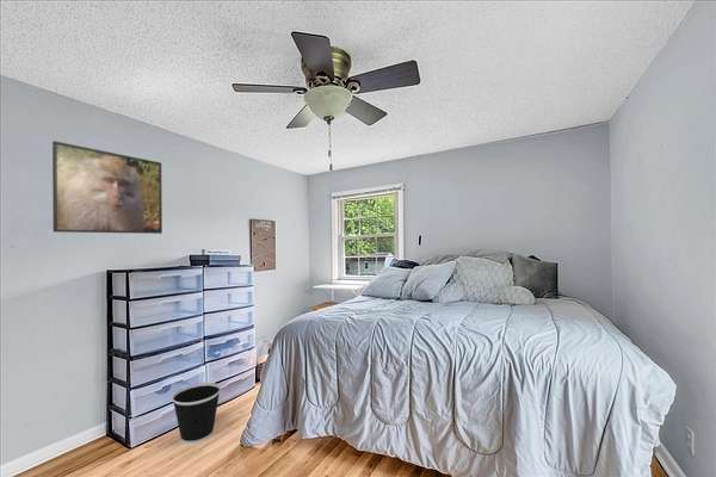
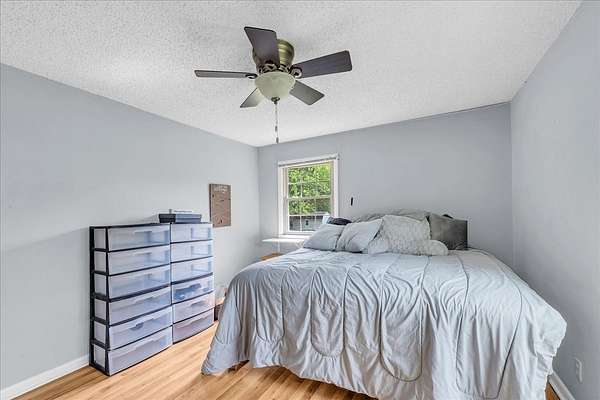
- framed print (113, 192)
- wastebasket (197, 414)
